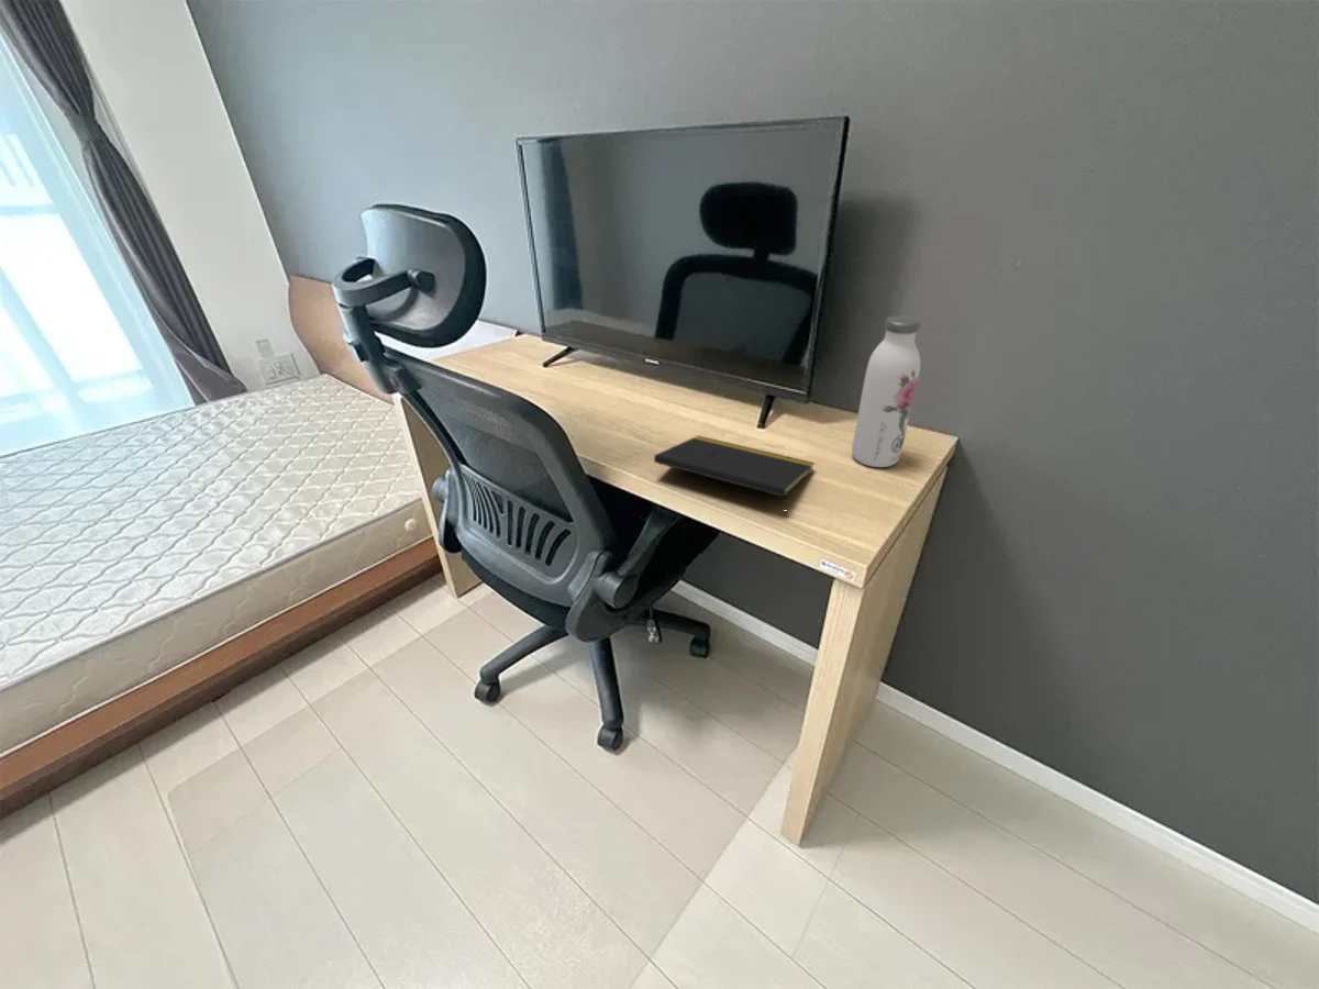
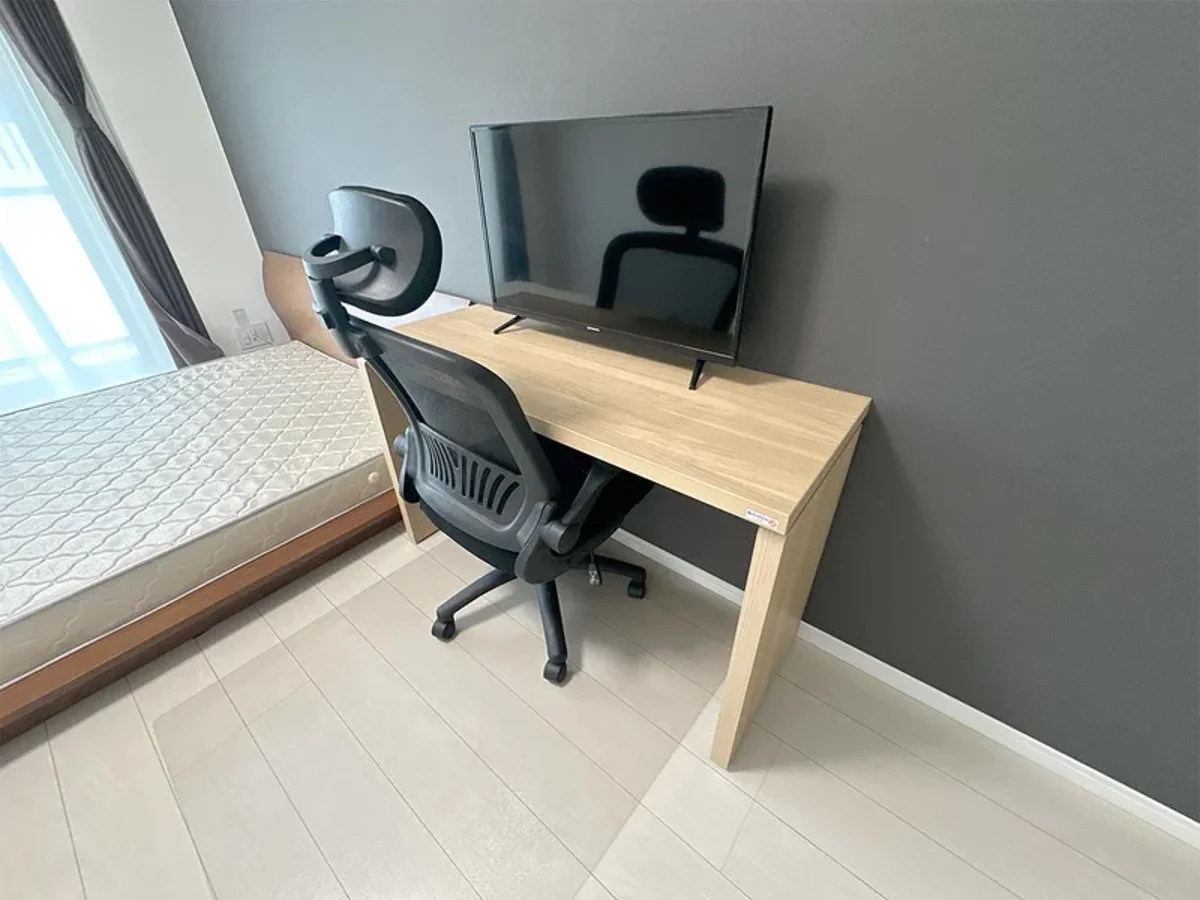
- notepad (735, 463)
- water bottle (888, 392)
